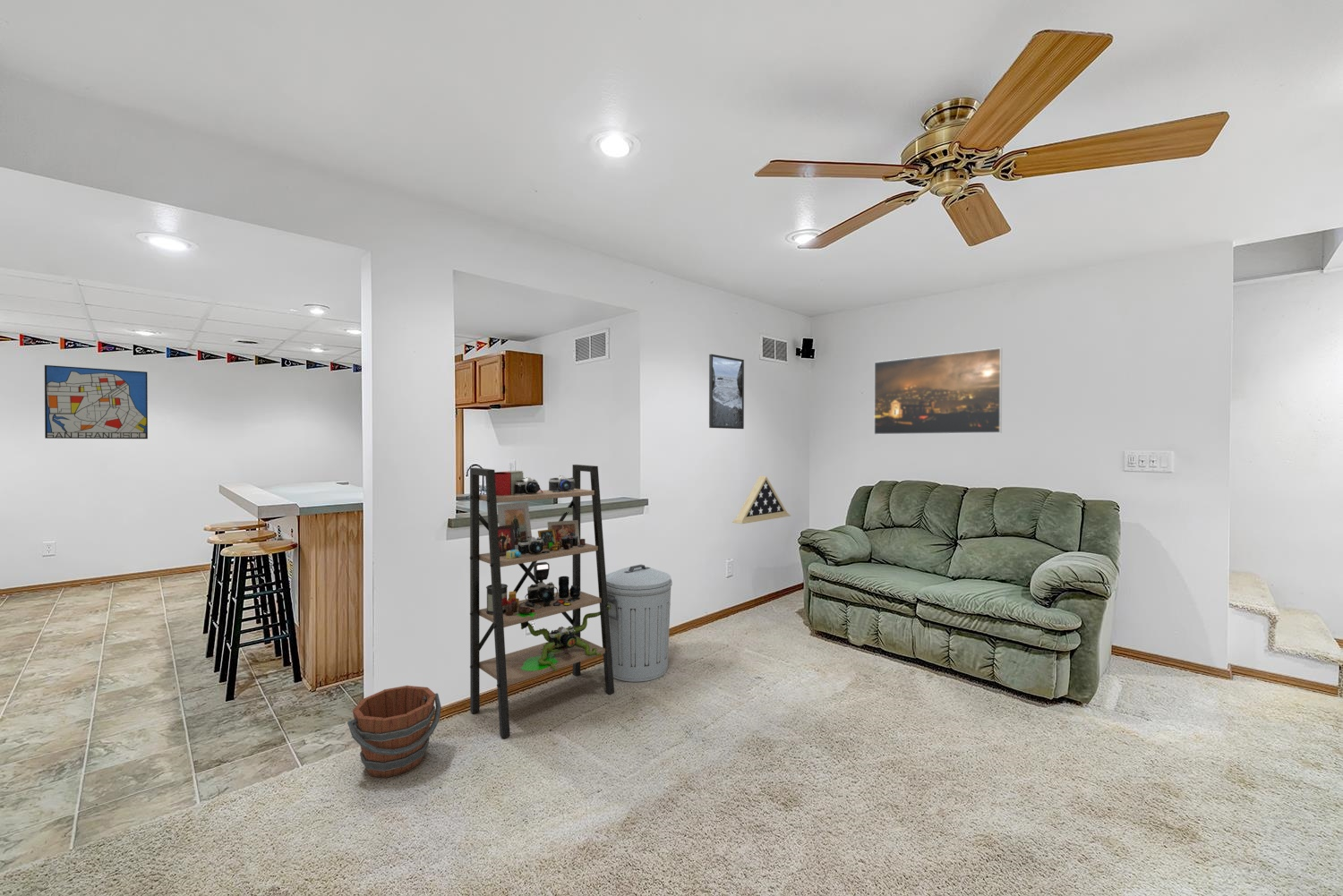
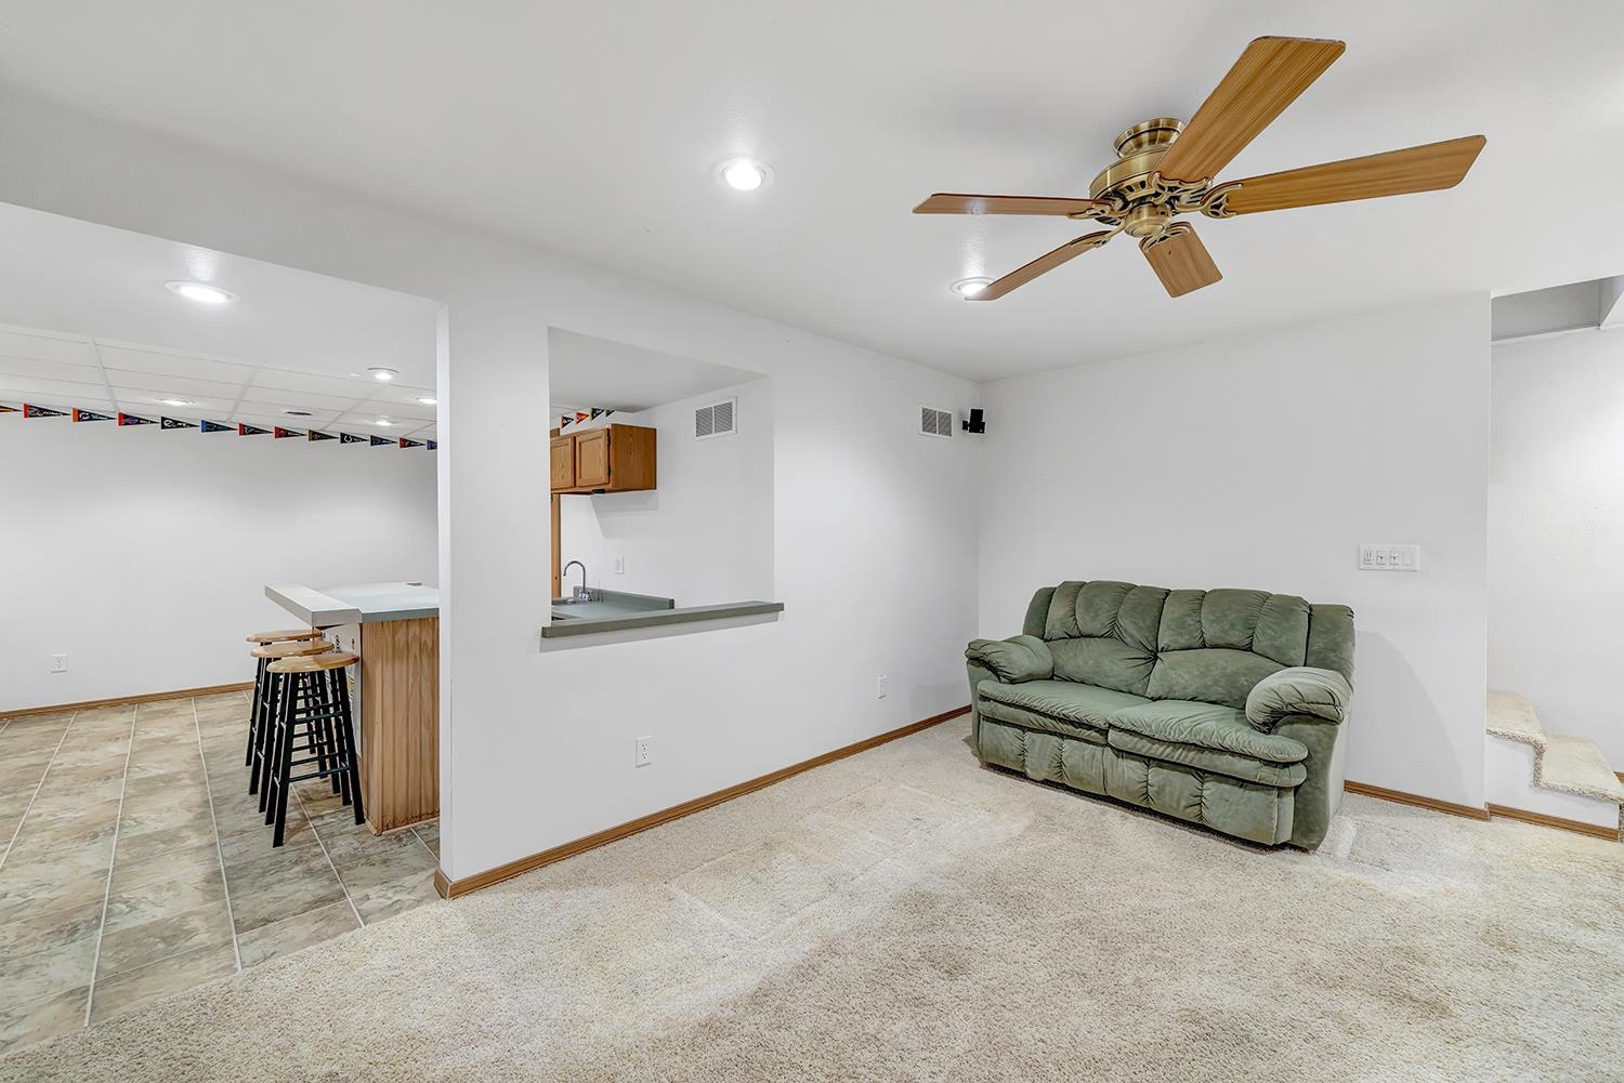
- display case (763, 497)
- trash can (637, 617)
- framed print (727, 392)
- bucket (395, 731)
- shelving unit (545, 585)
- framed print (933, 395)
- wall art (98, 403)
